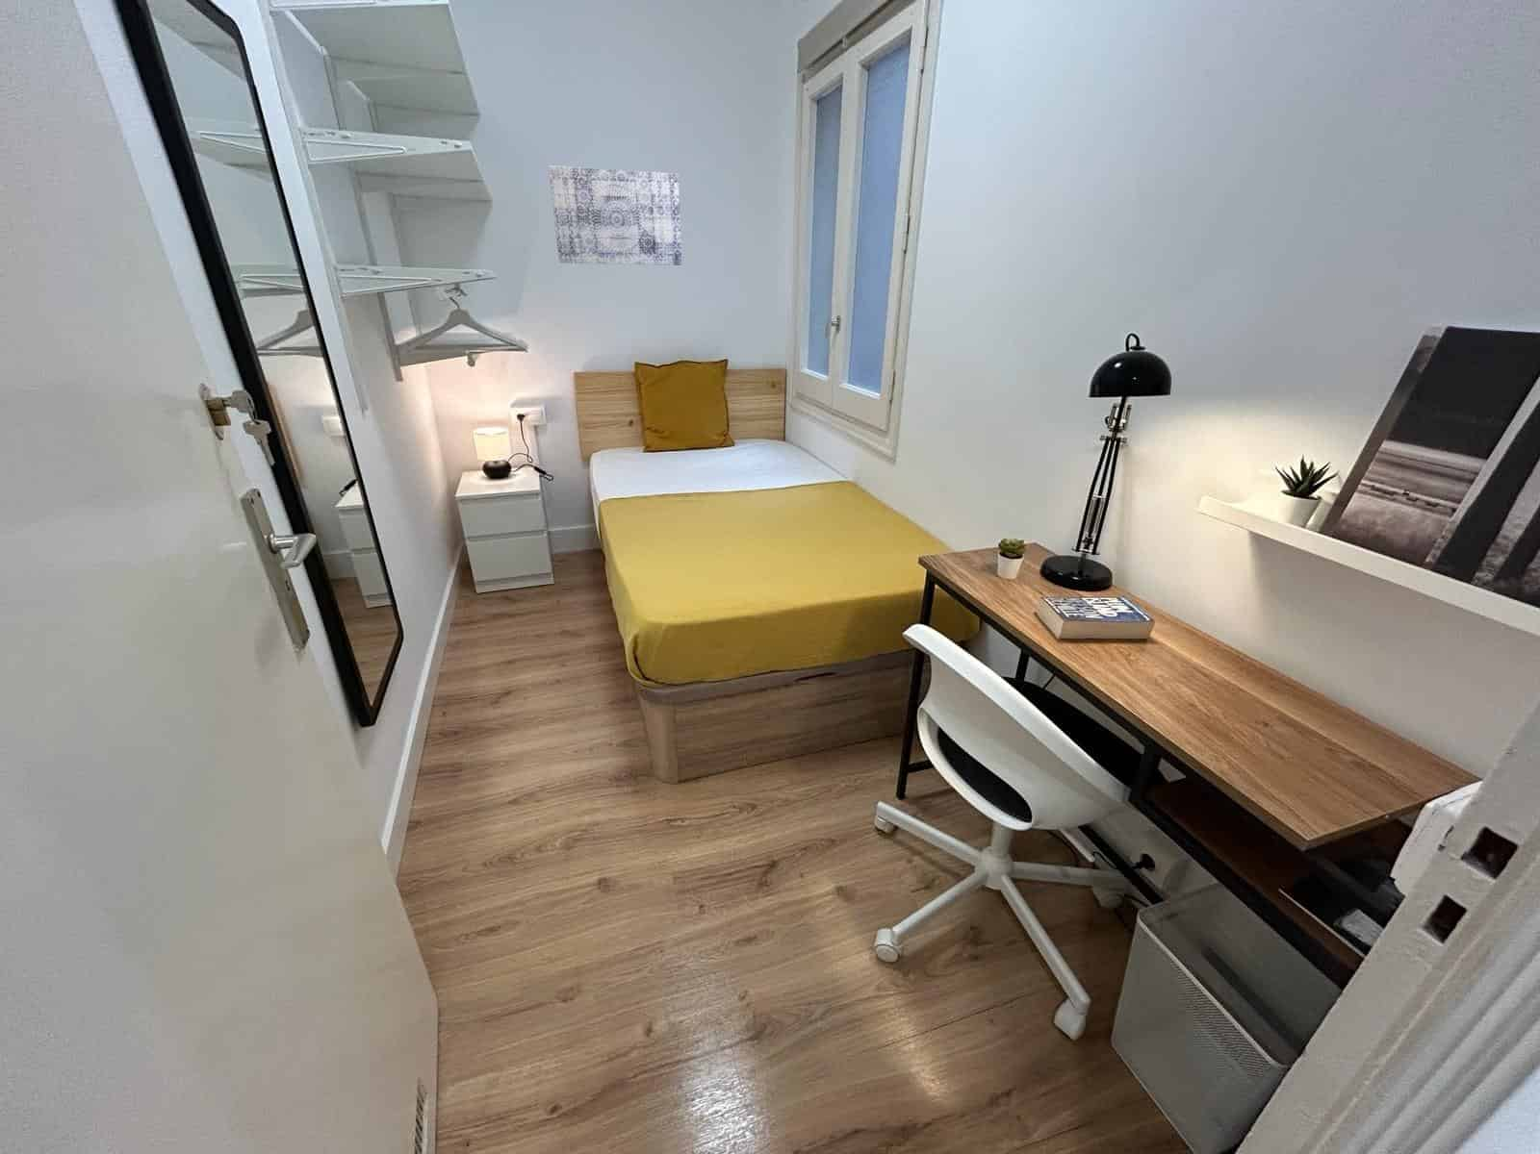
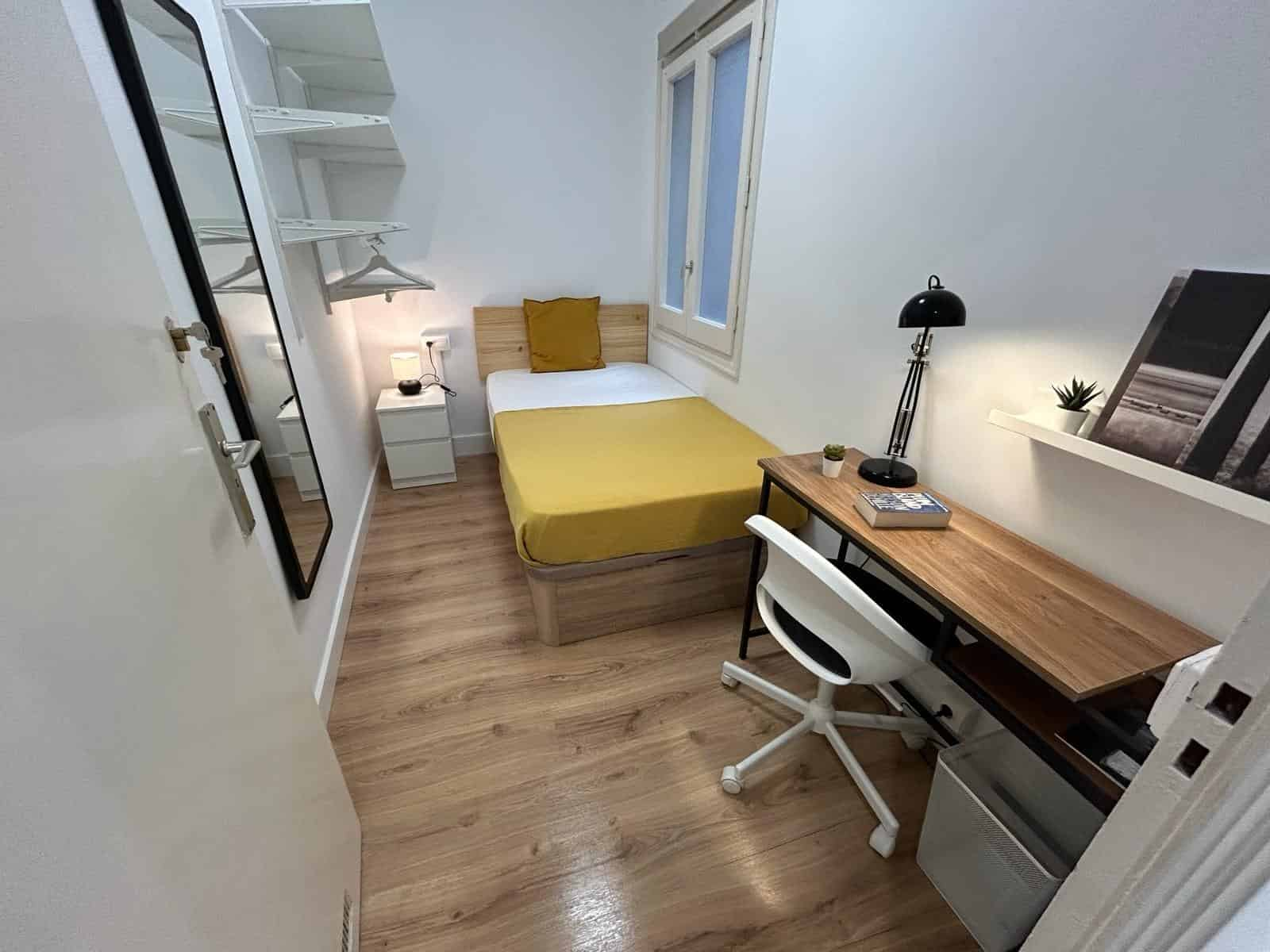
- wall art (618, 218)
